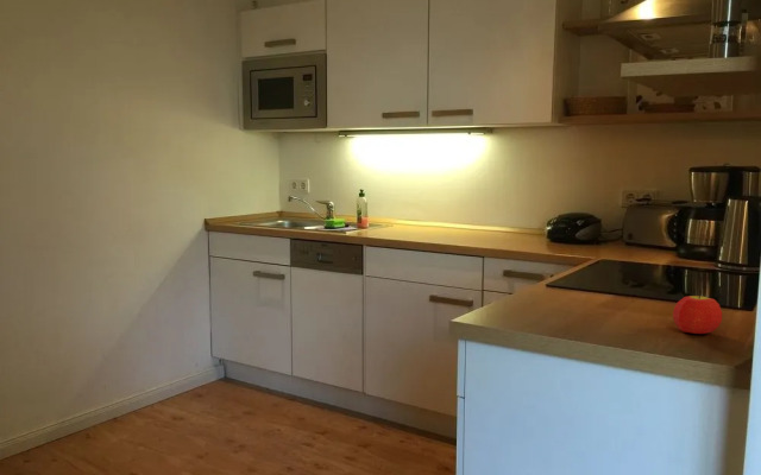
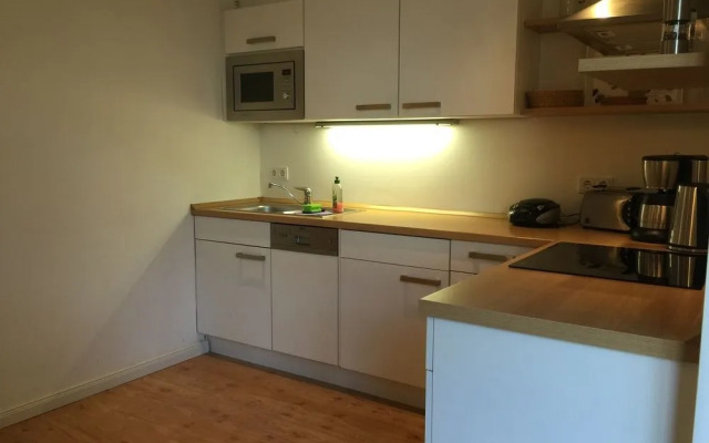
- fruit (697, 312)
